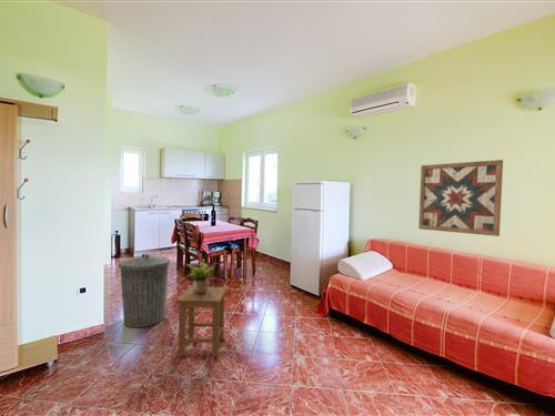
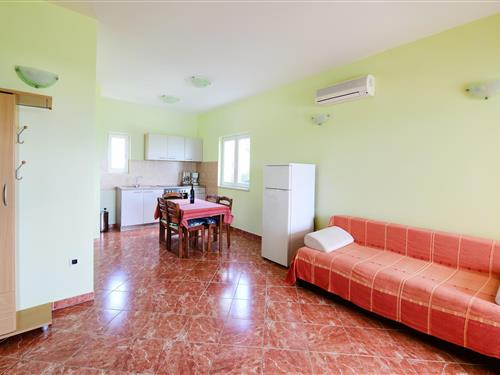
- trash can (144, 286)
- stool (202, 323)
- wall art (456, 197)
- potted plant (200, 276)
